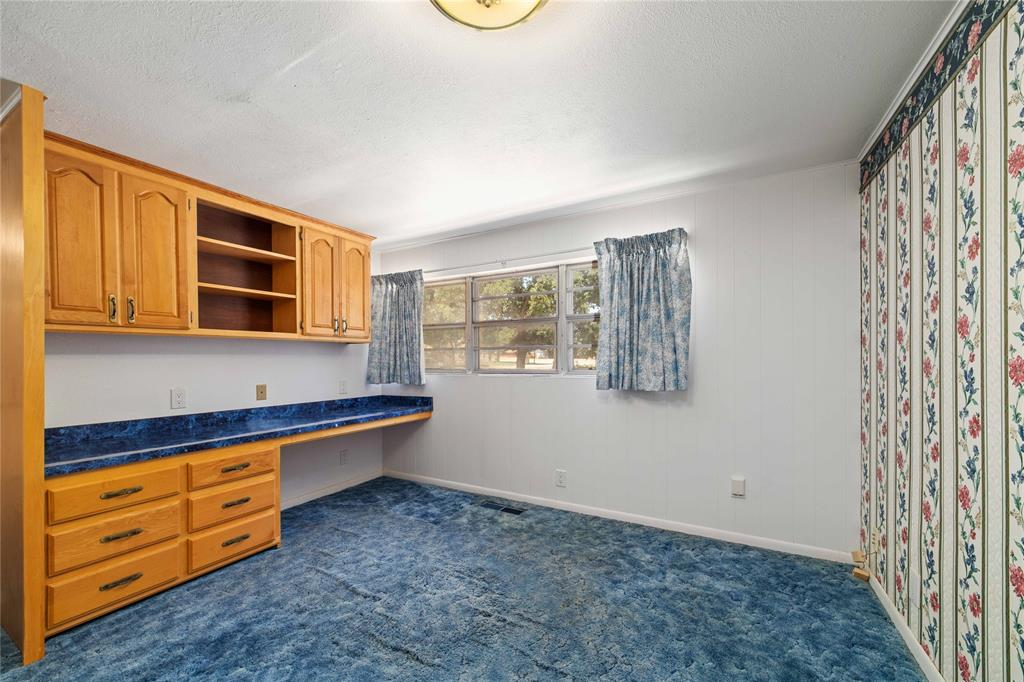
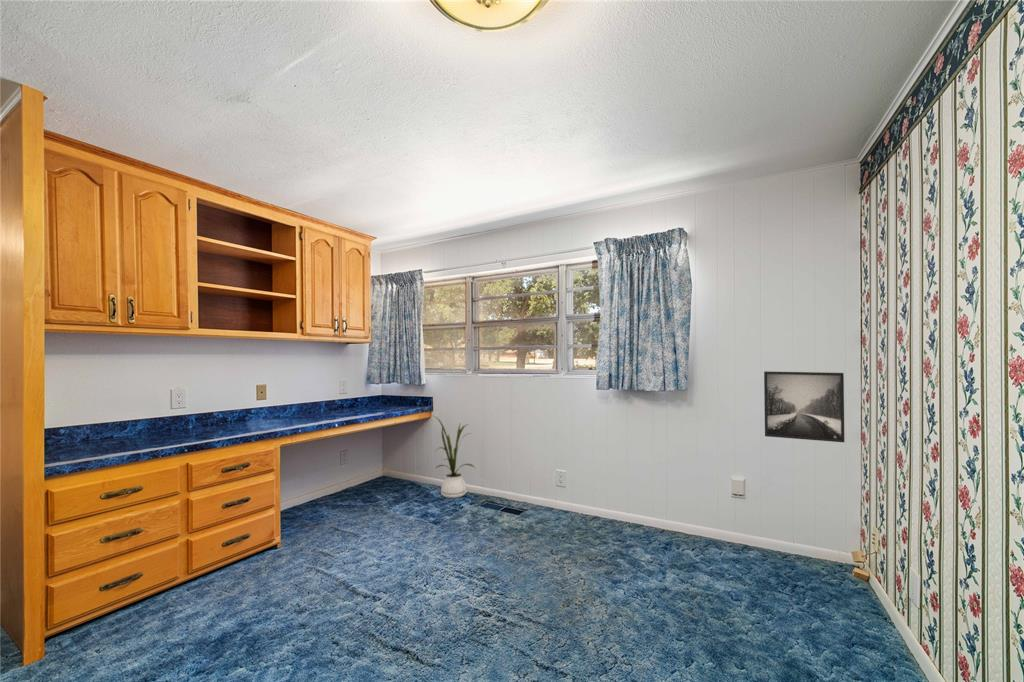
+ house plant (451, 454)
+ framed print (802, 405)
